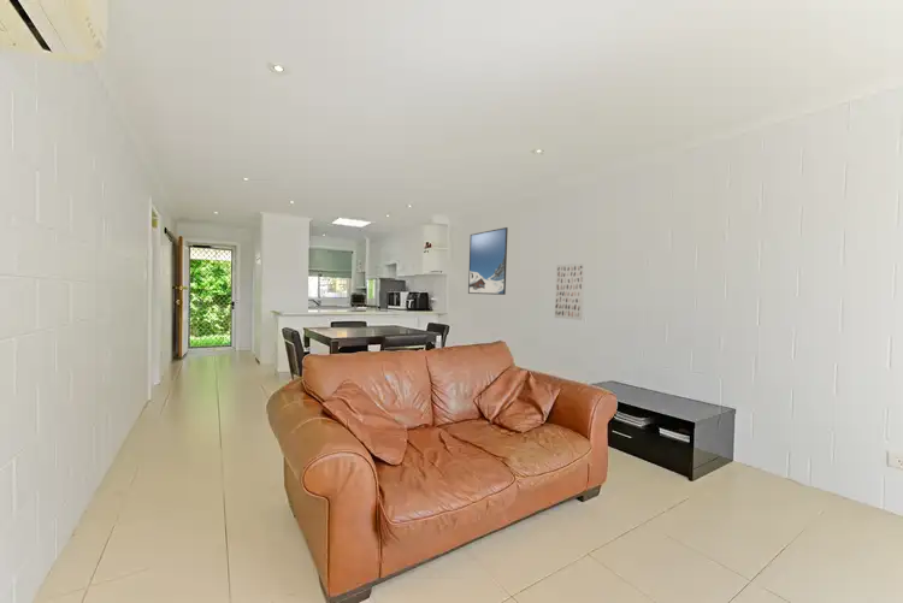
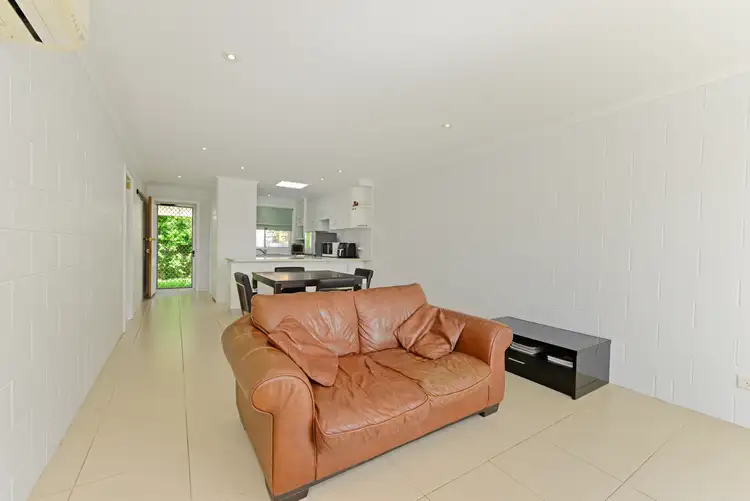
- wall art (568, 291)
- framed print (486, 262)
